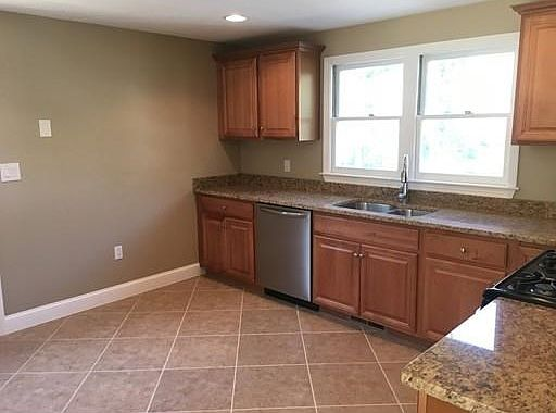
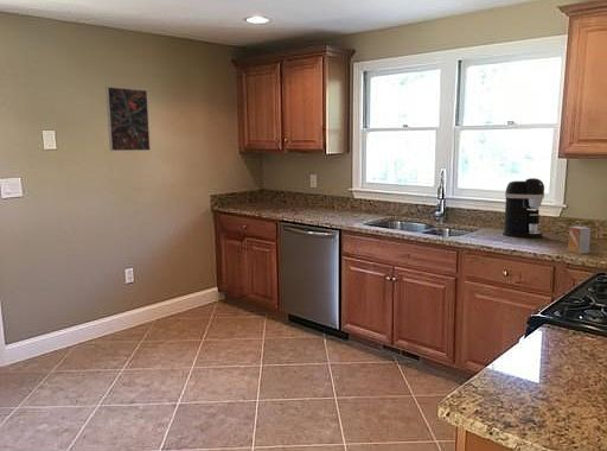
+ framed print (128, 120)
+ coffee maker (523, 207)
+ small box (579, 239)
